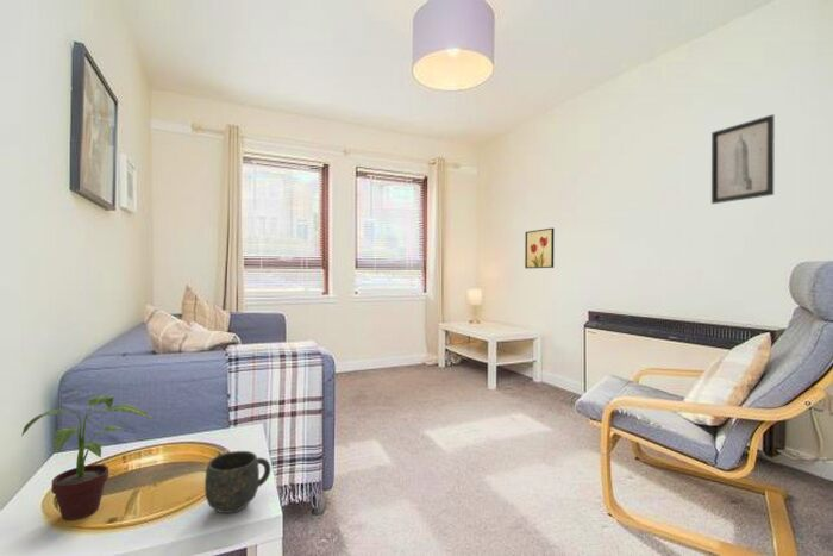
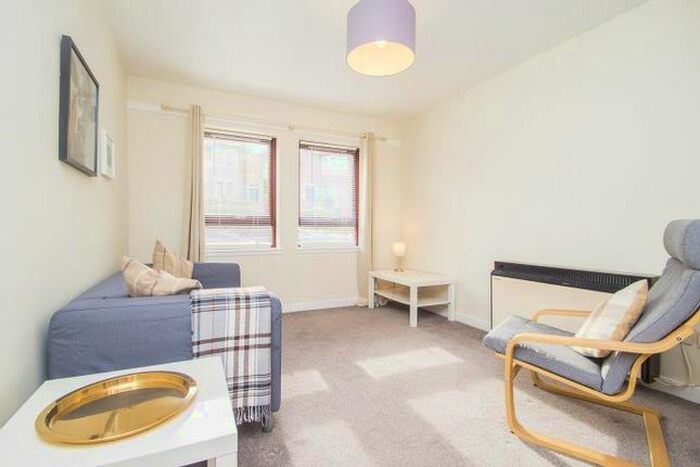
- wall art (539, 249)
- wall art (740, 162)
- mug (239, 480)
- potted plant (86, 456)
